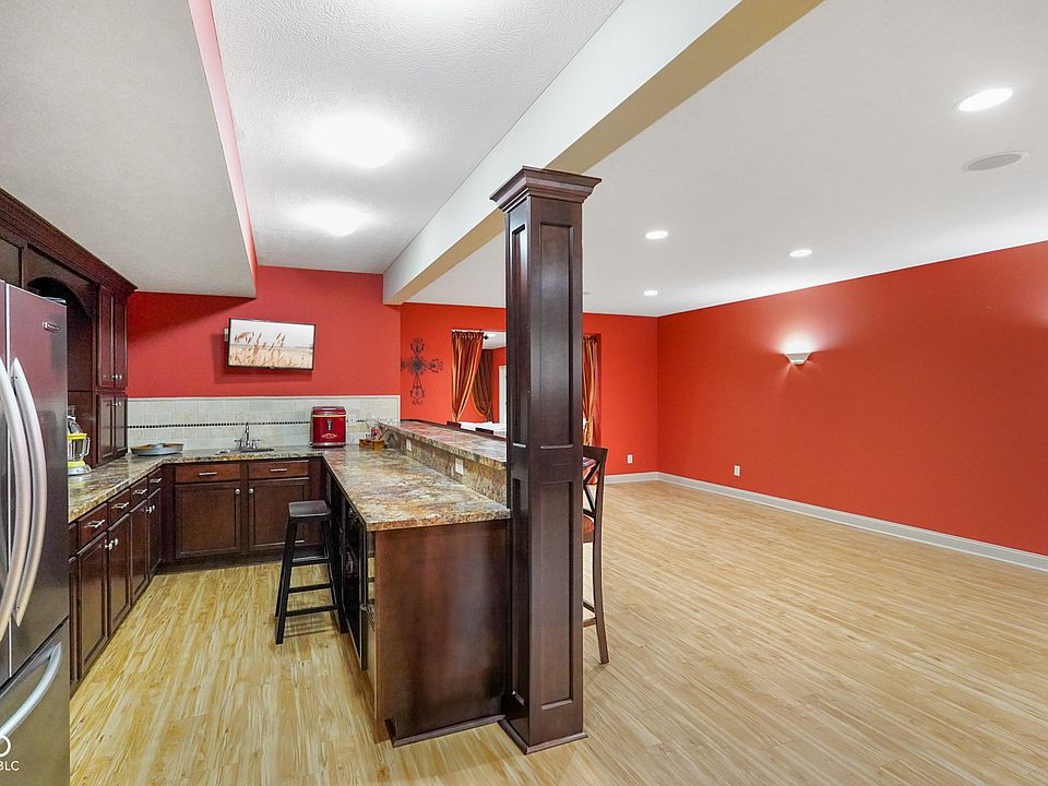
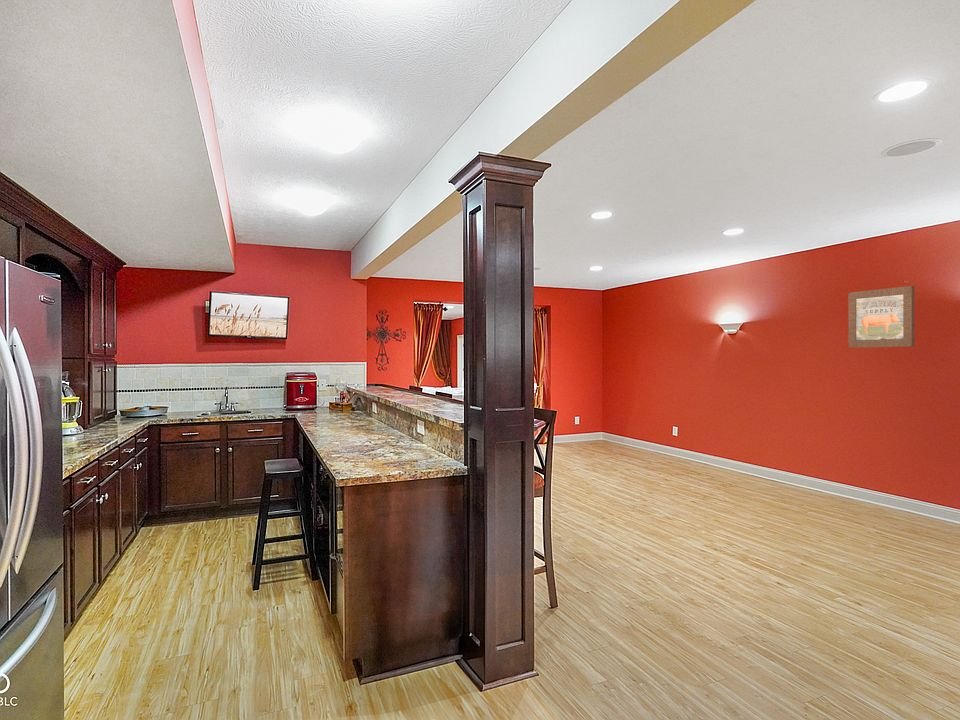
+ wall art (879, 318)
